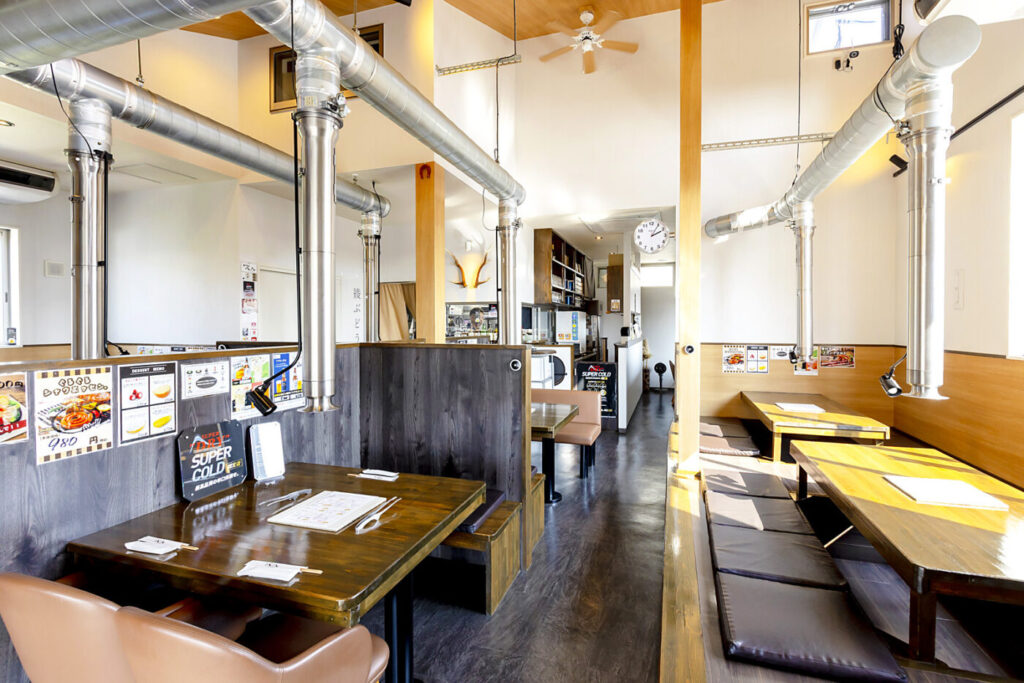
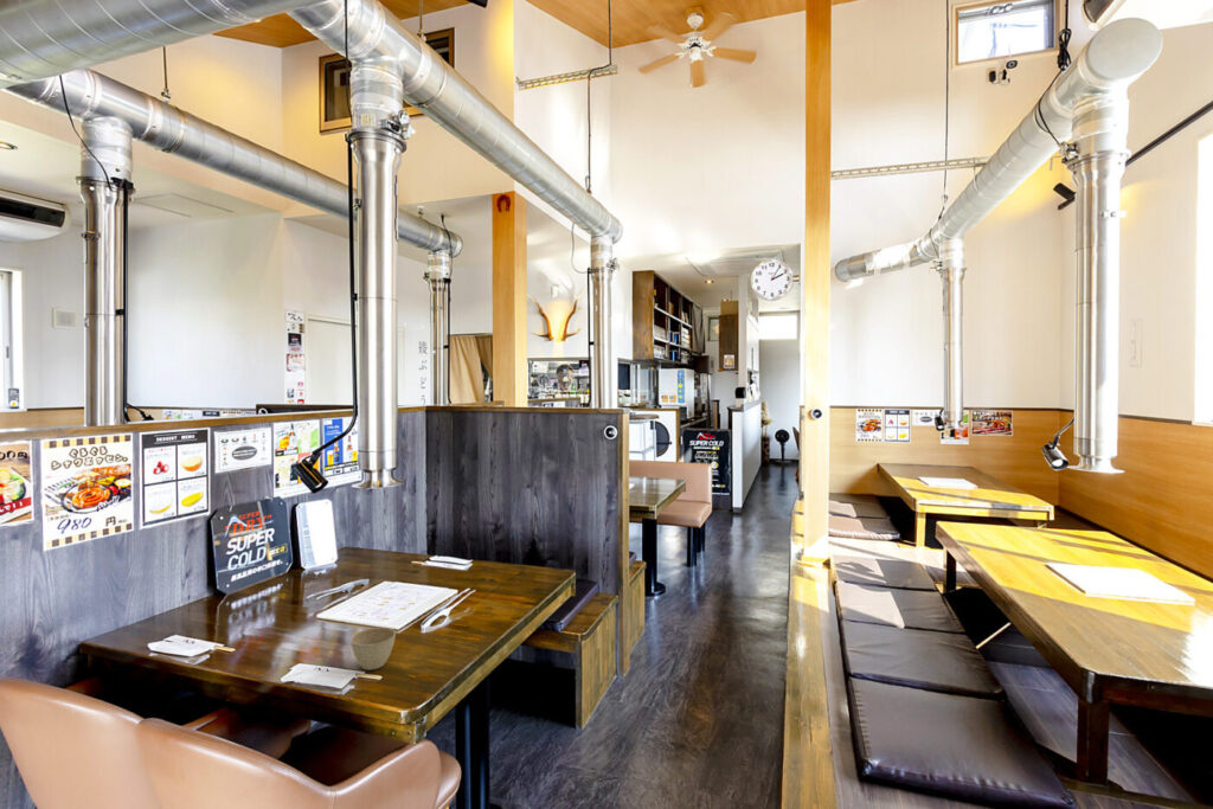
+ flower pot (373, 650)
